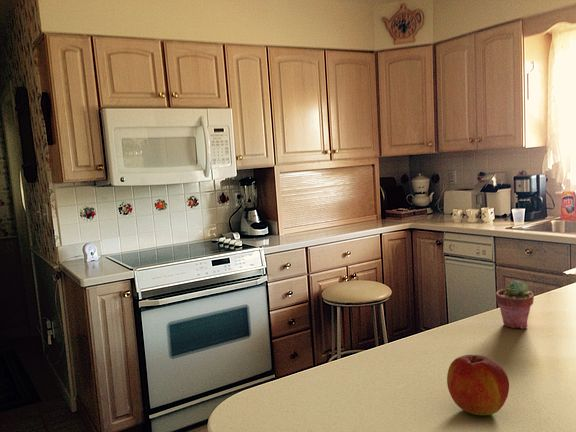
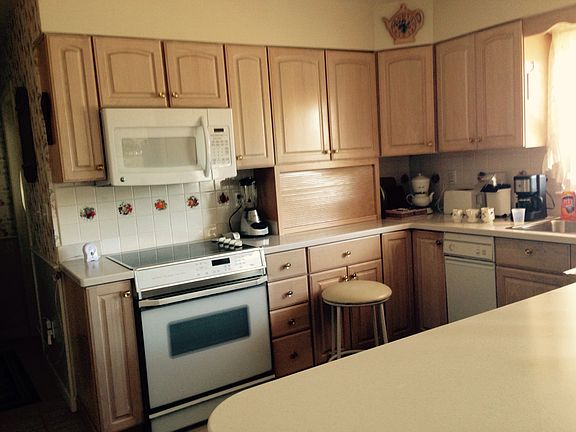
- potted succulent (514, 302)
- apple (477, 383)
